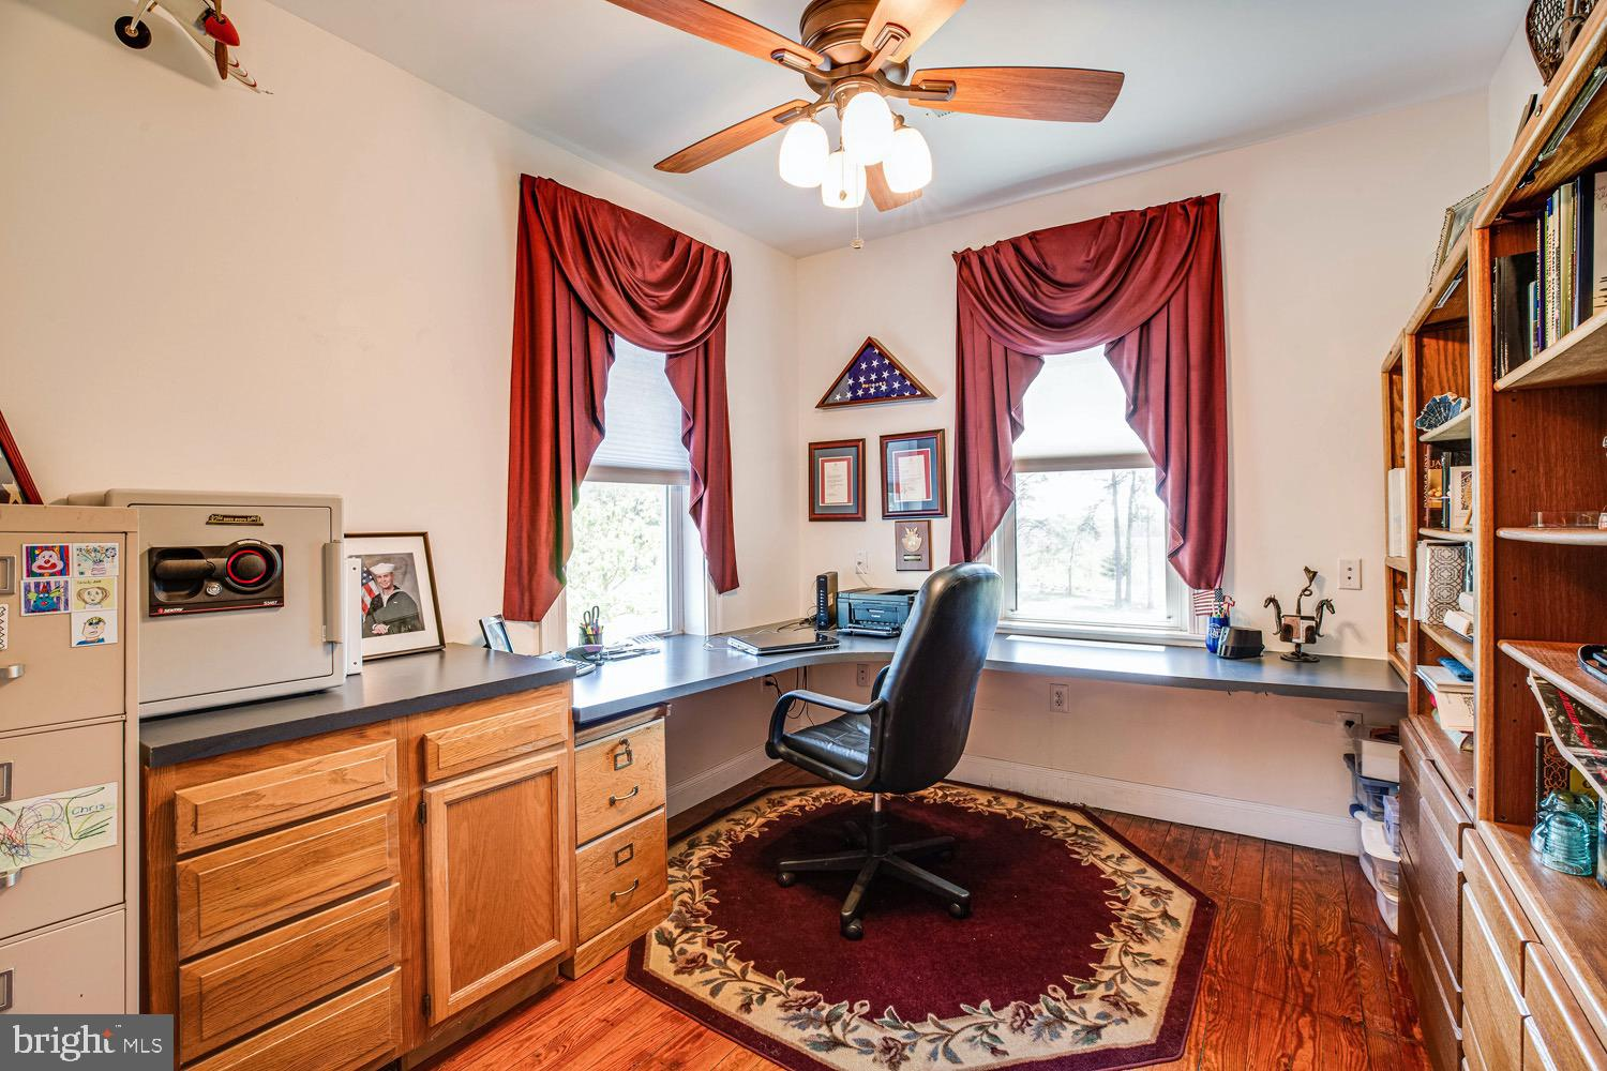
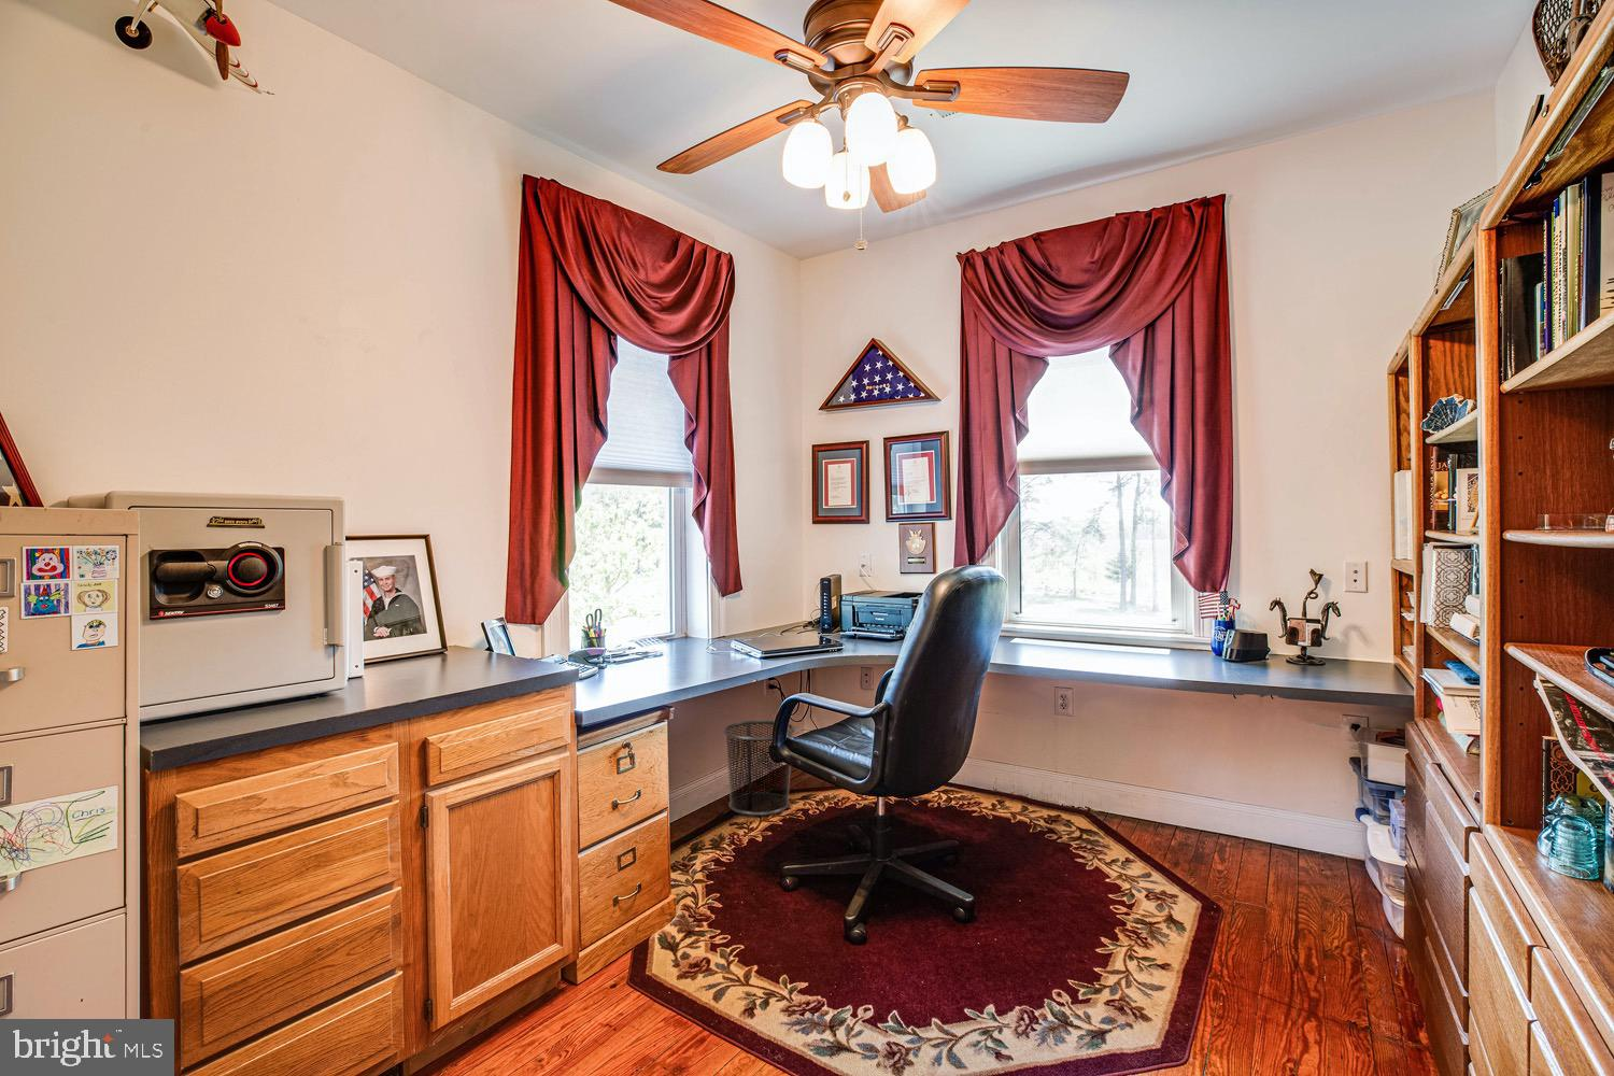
+ waste bin (759, 766)
